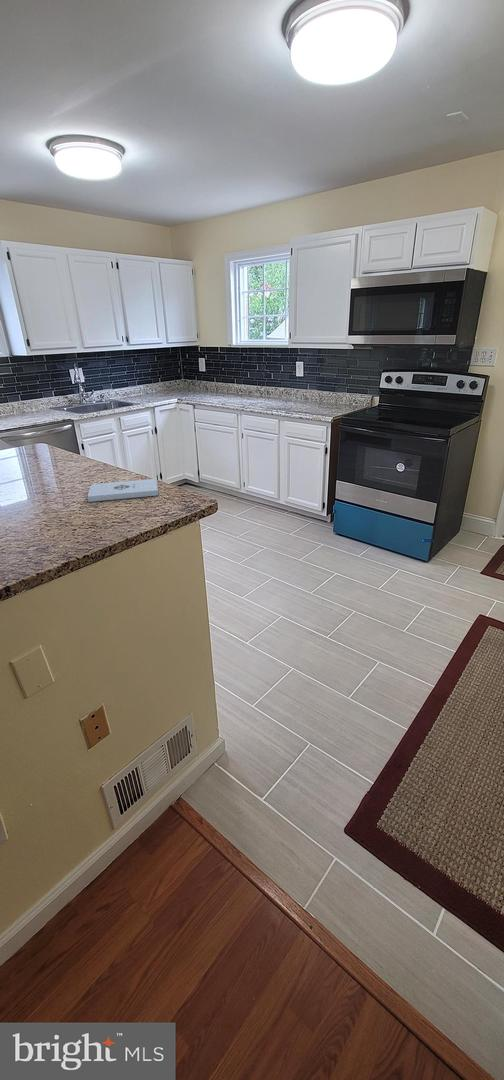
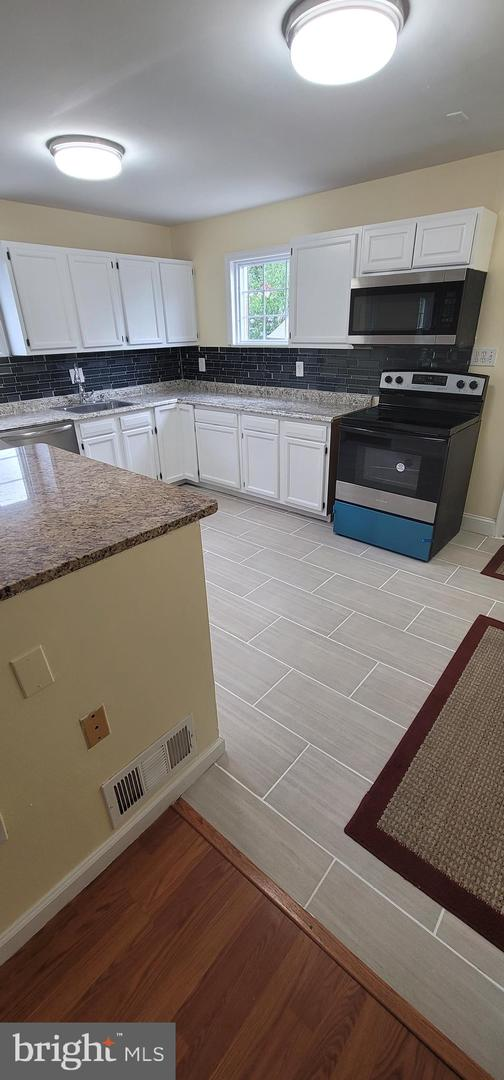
- notepad (124, 489)
